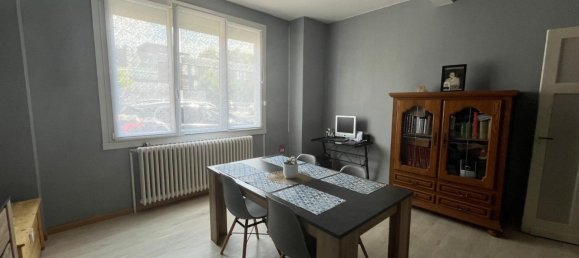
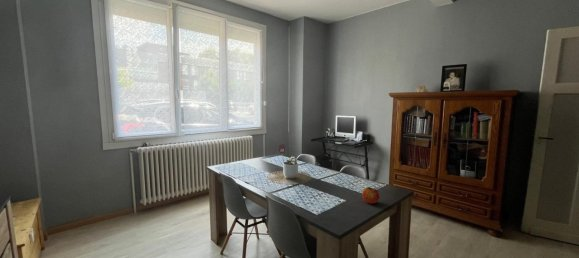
+ apple (370, 194)
